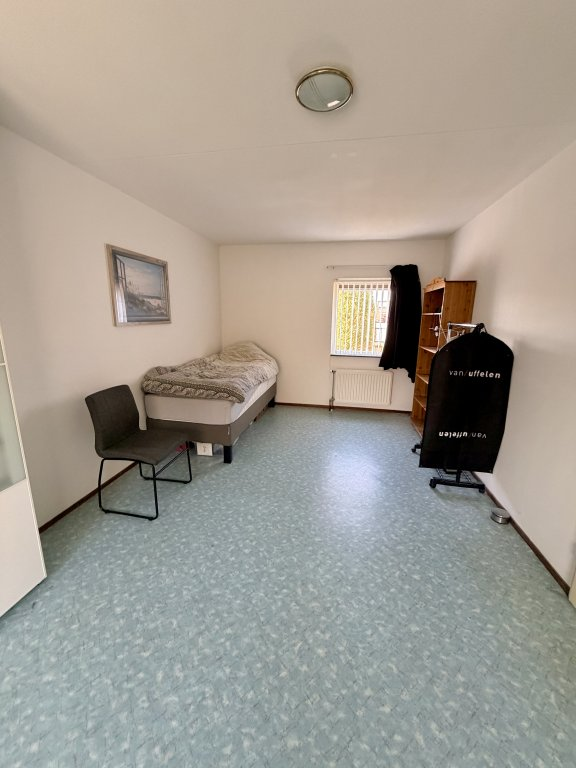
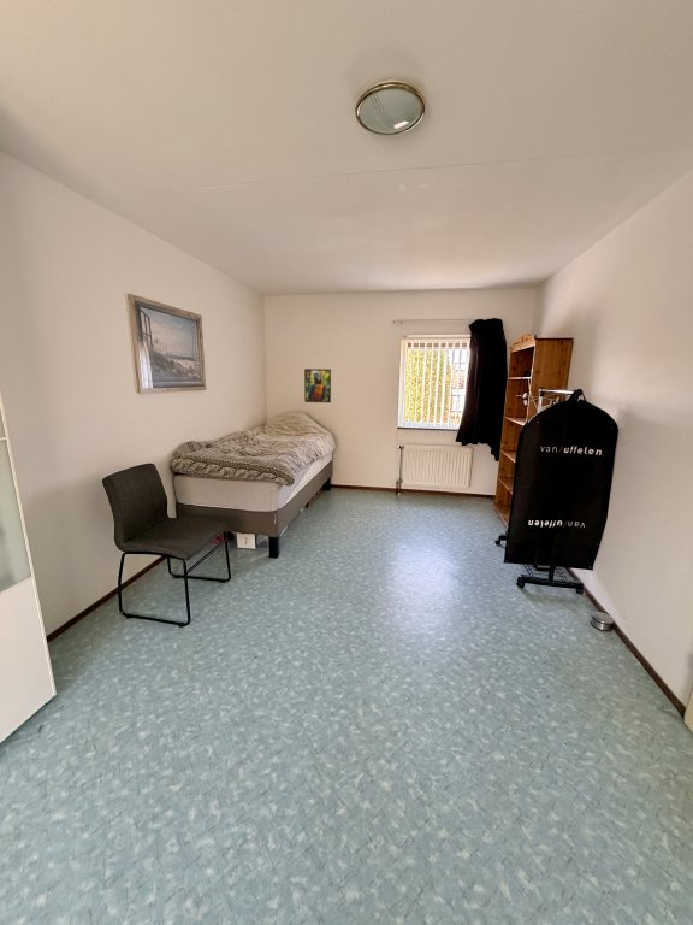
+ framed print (318, 385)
